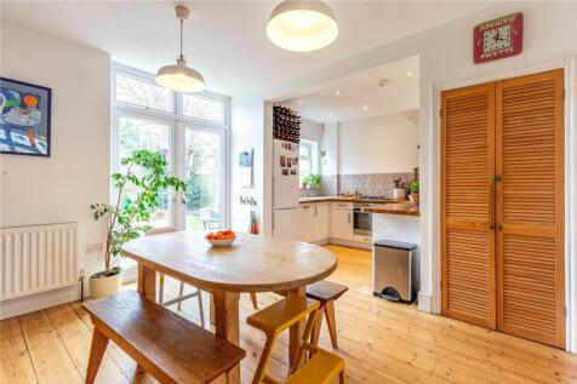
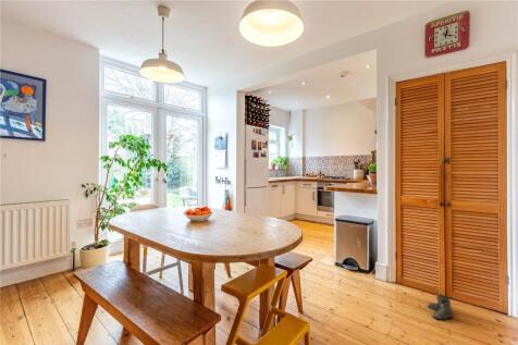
+ boots (440, 305)
